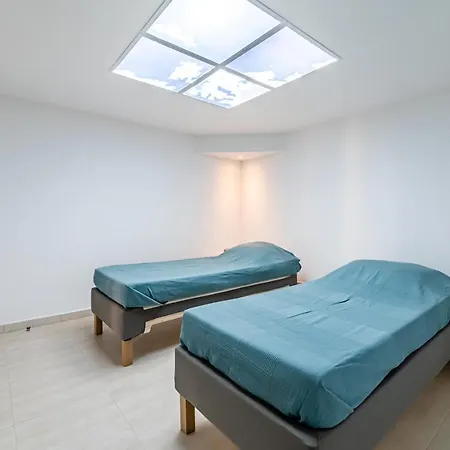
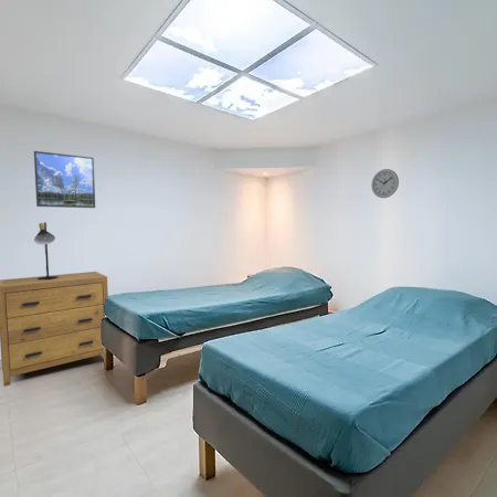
+ dresser (55, 321)
+ table lamp (45, 250)
+ wall clock (384, 183)
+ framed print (66, 180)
